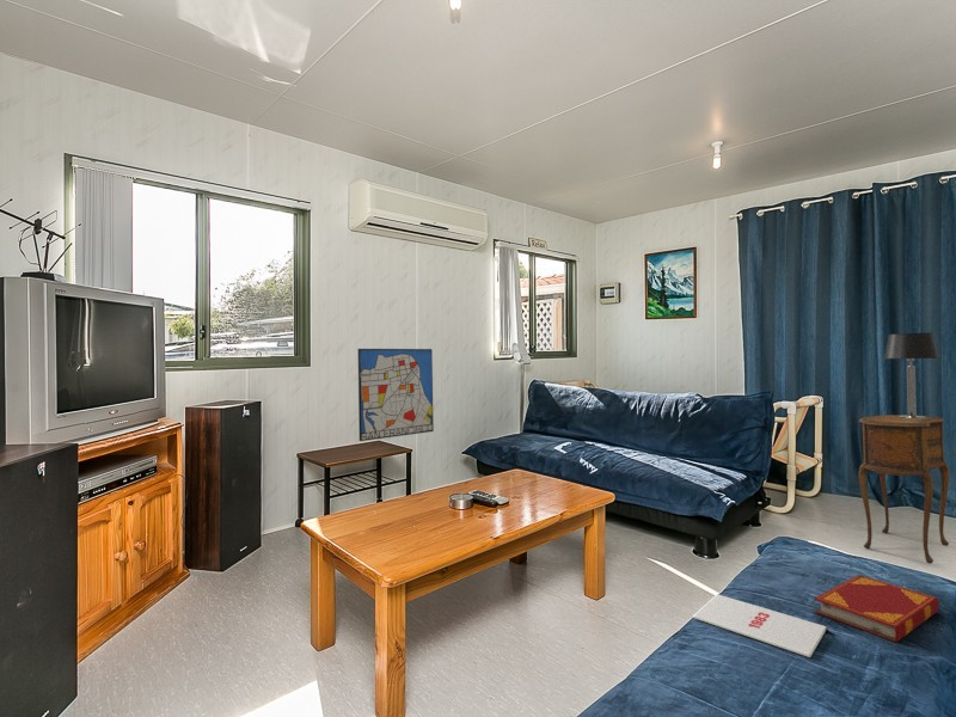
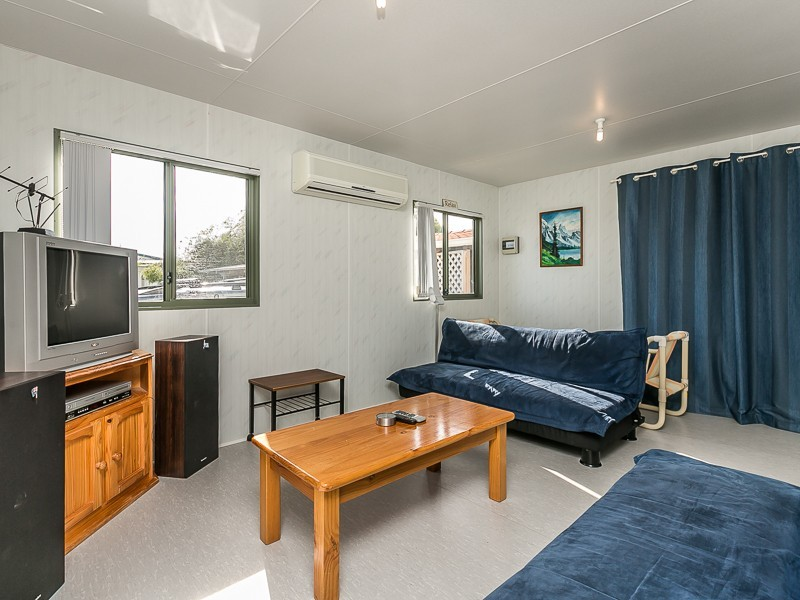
- magazine (758, 621)
- side table (901, 474)
- table lamp (911, 374)
- wall art (397, 392)
- hardback book (876, 605)
